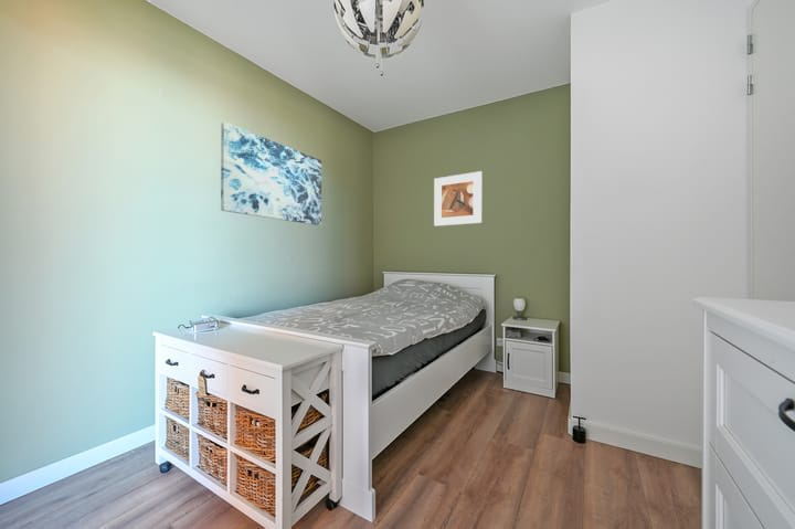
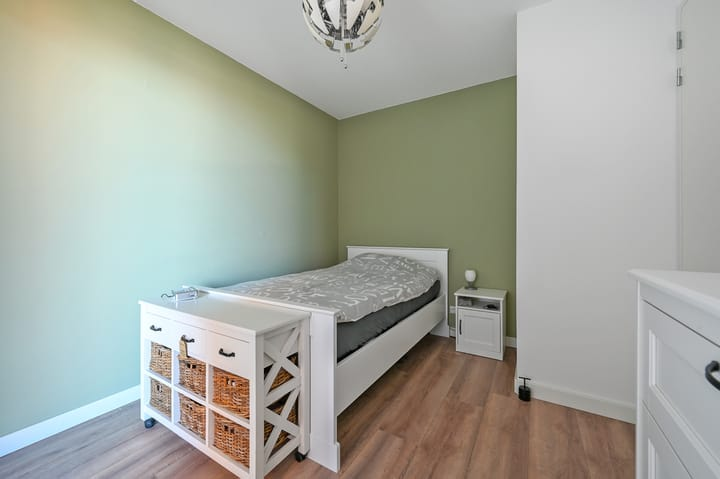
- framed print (456, 200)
- wall art (278, 181)
